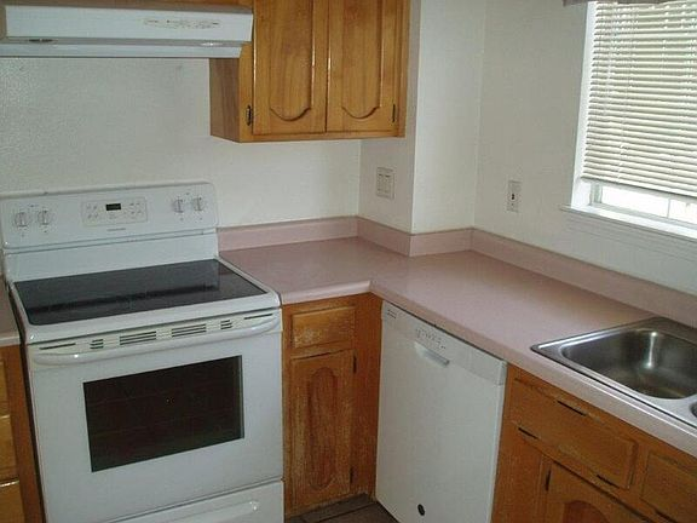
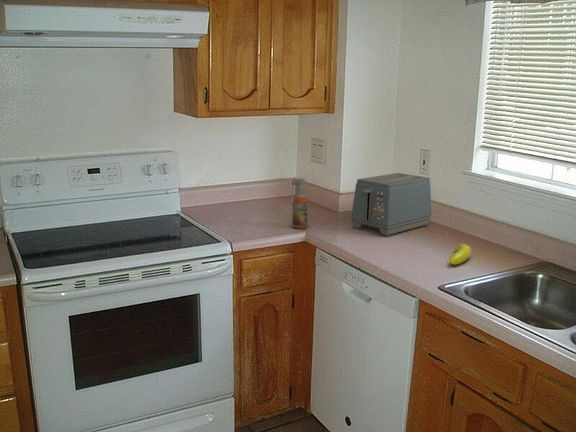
+ toaster (389, 203)
+ banana (457, 253)
+ spray bottle (299, 203)
